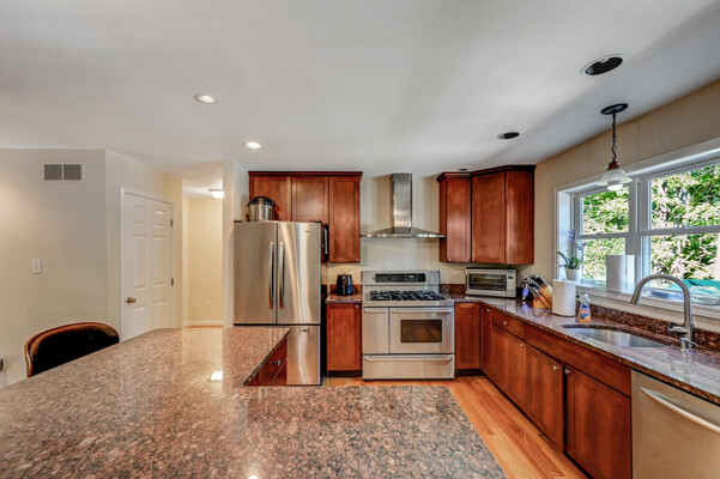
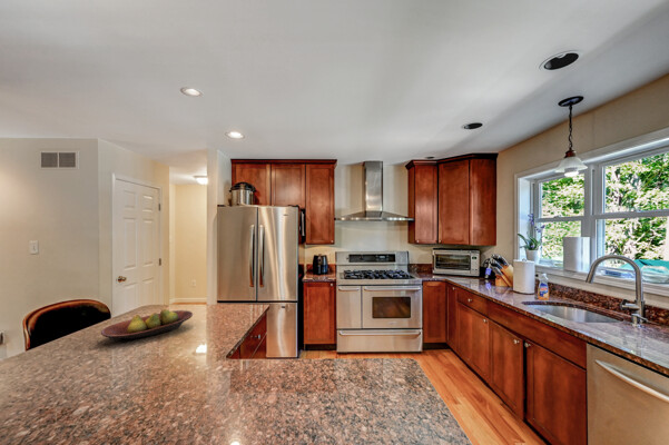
+ fruit bowl (150, 323)
